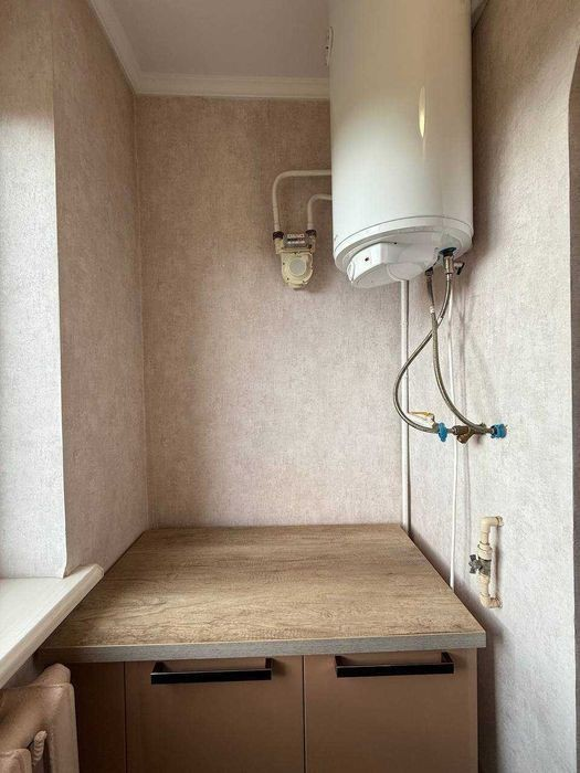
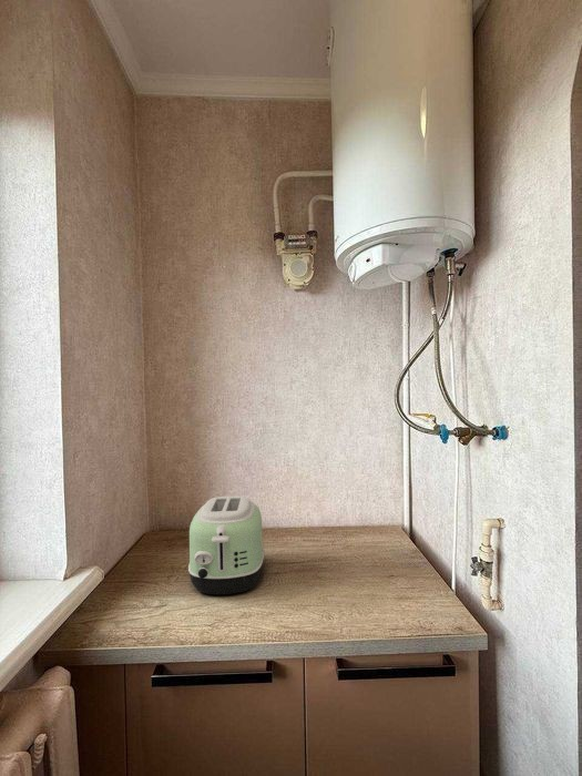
+ toaster (226, 541)
